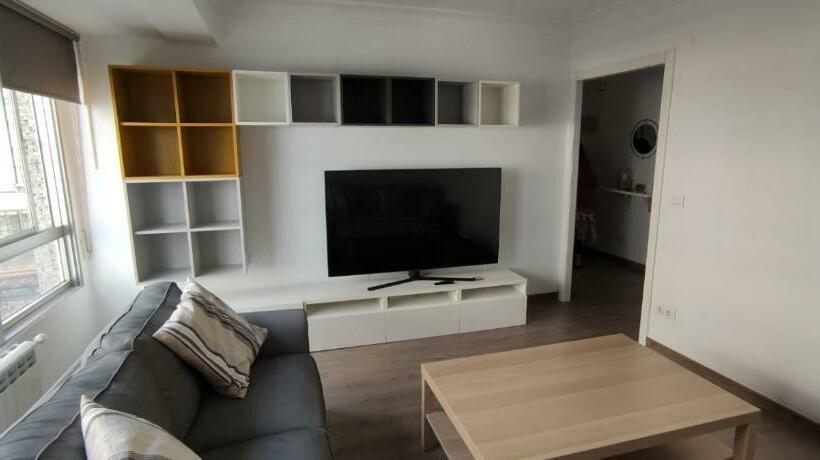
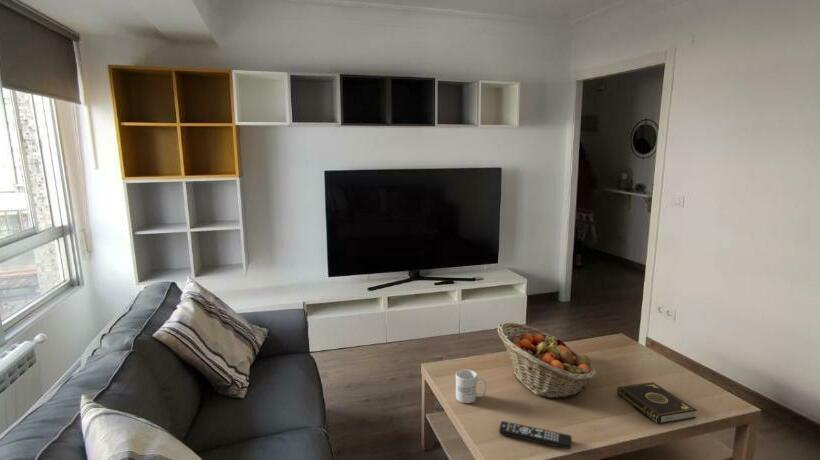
+ fruit basket (543, 356)
+ book (654, 401)
+ remote control (534, 435)
+ mug (469, 385)
